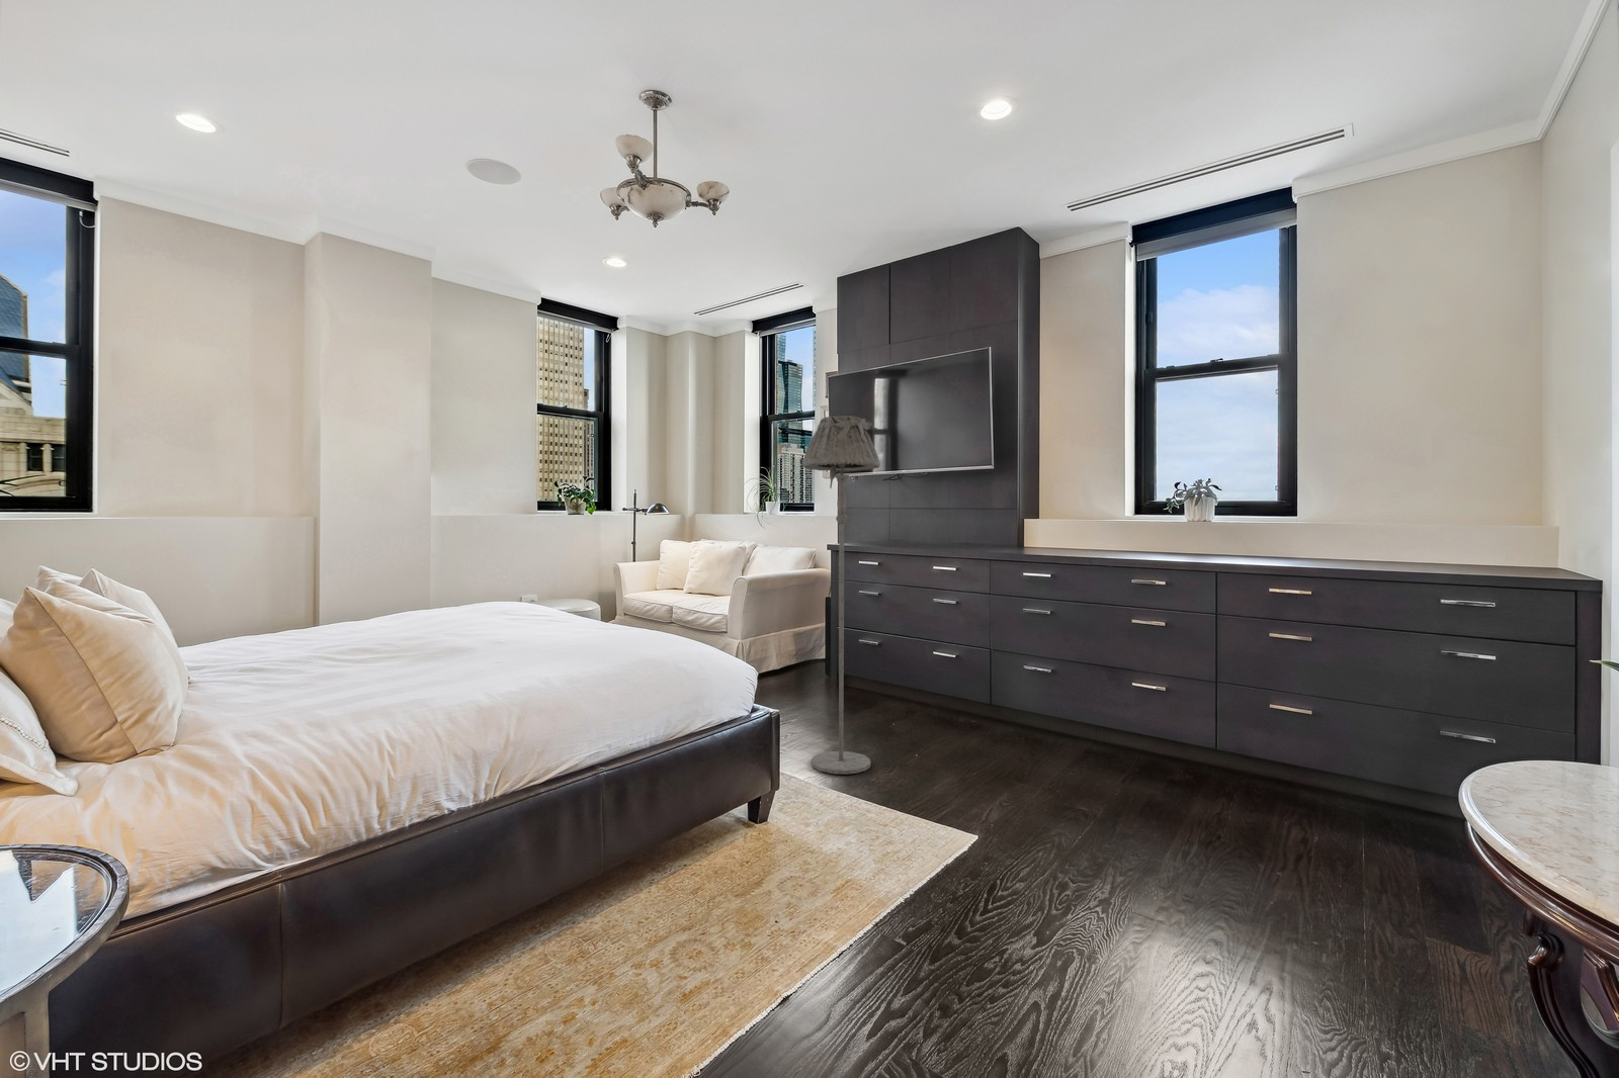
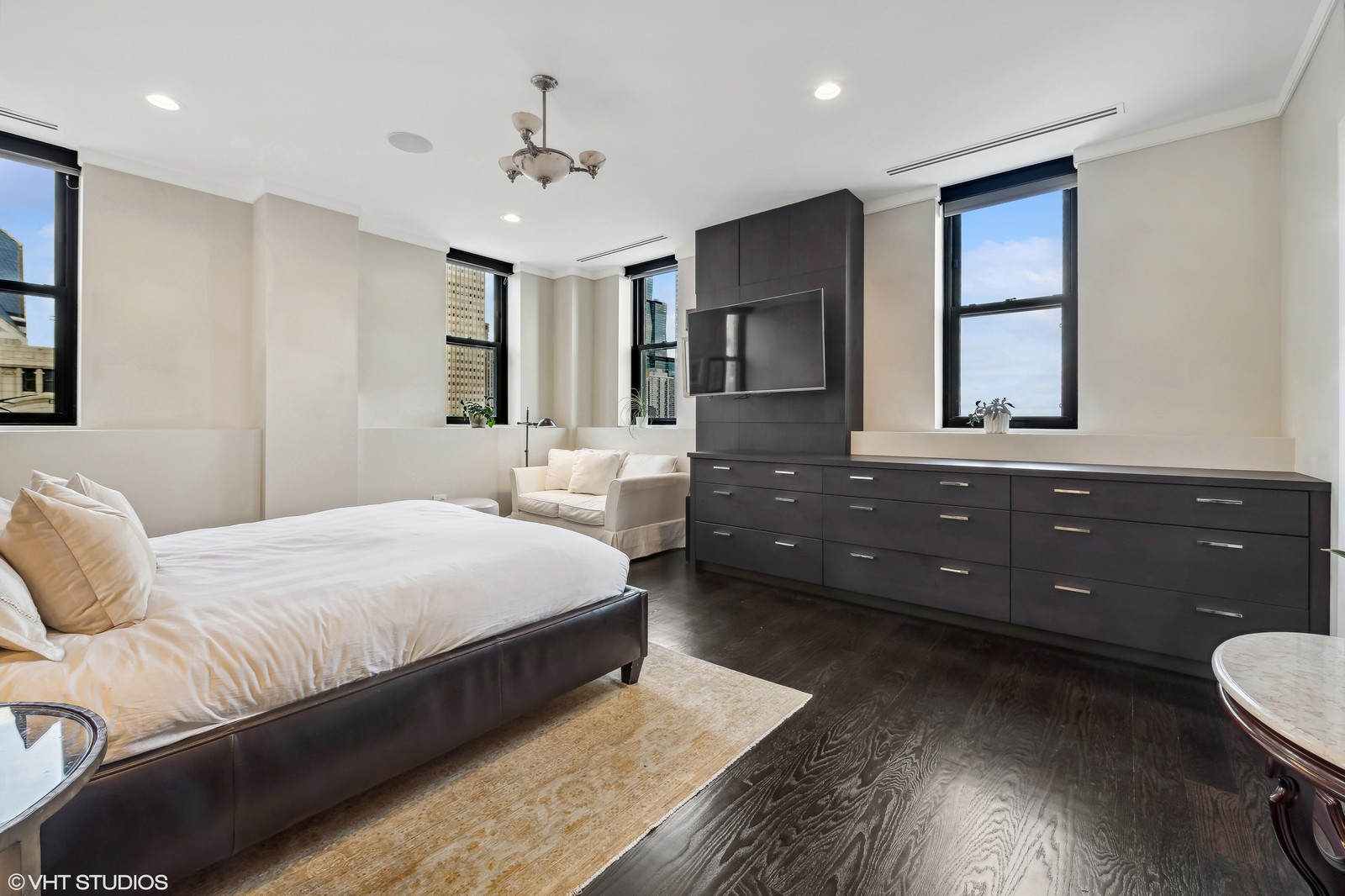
- floor lamp (841, 591)
